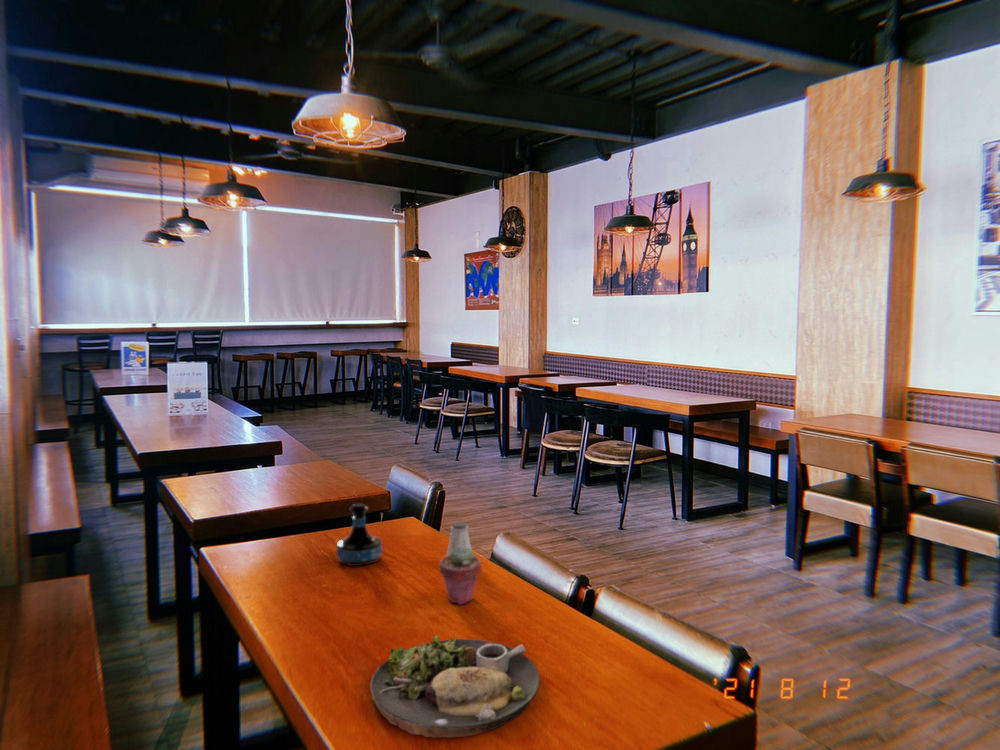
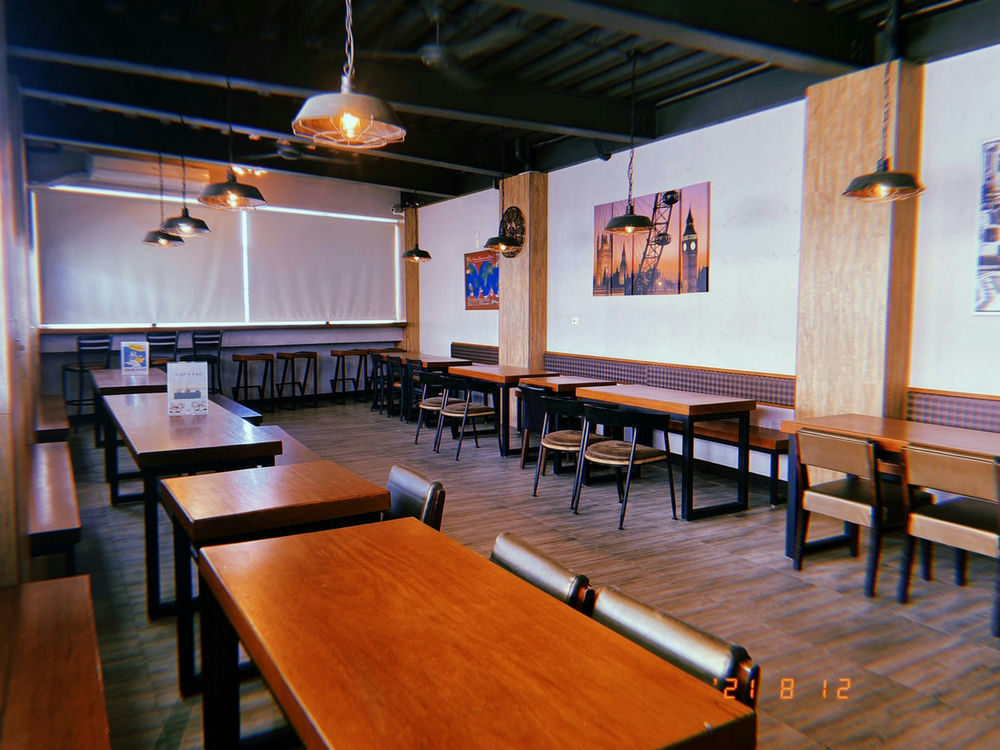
- dinner plate (455, 668)
- potted succulent (460, 571)
- tequila bottle (359, 531)
- saltshaker (459, 543)
